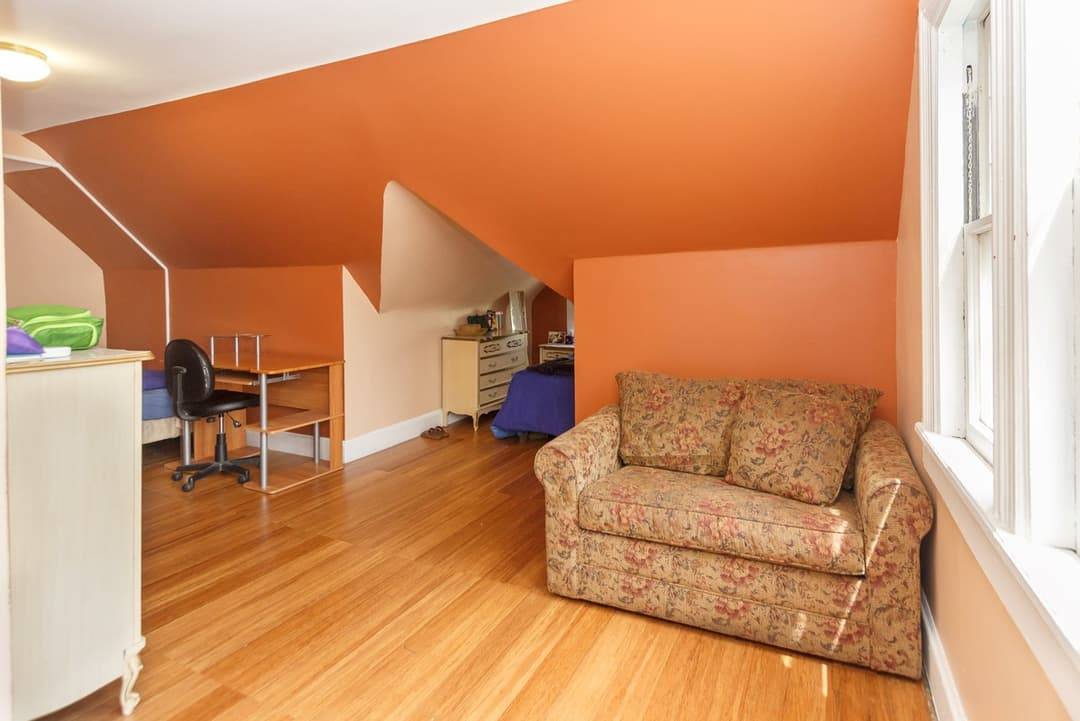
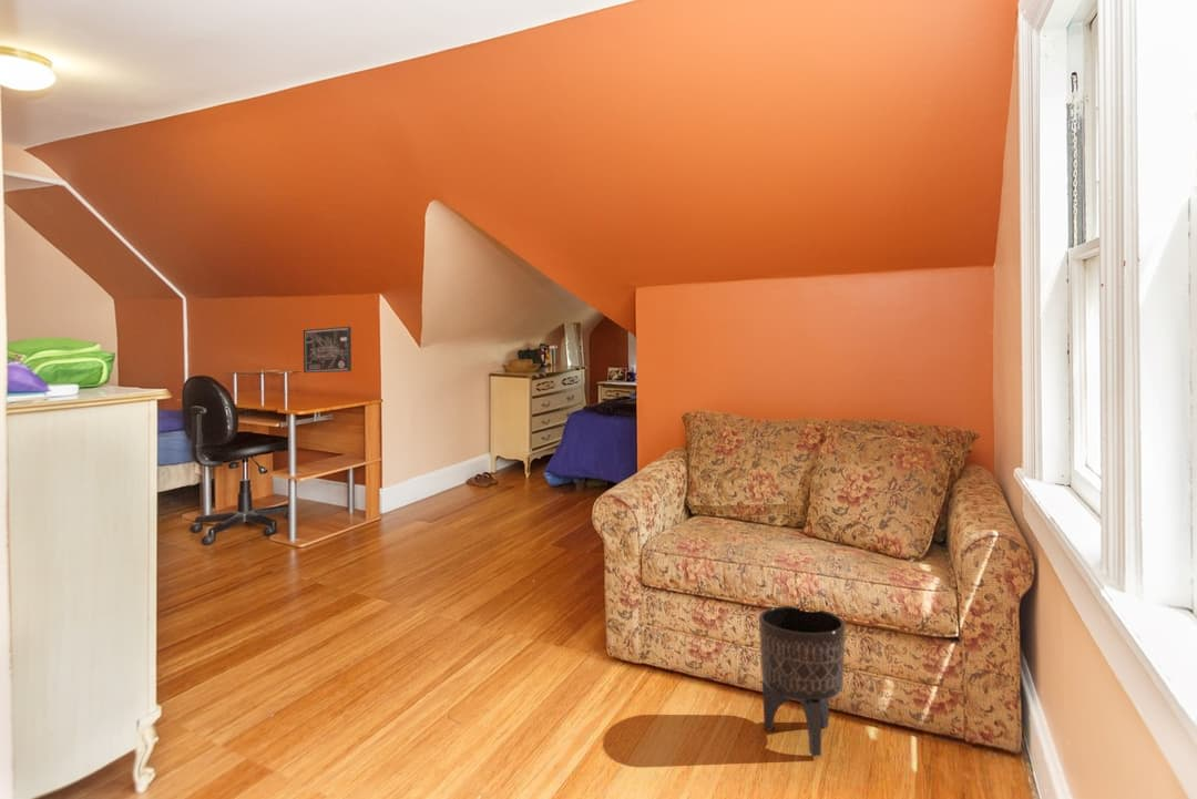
+ planter (801, 677)
+ wall art (326, 350)
